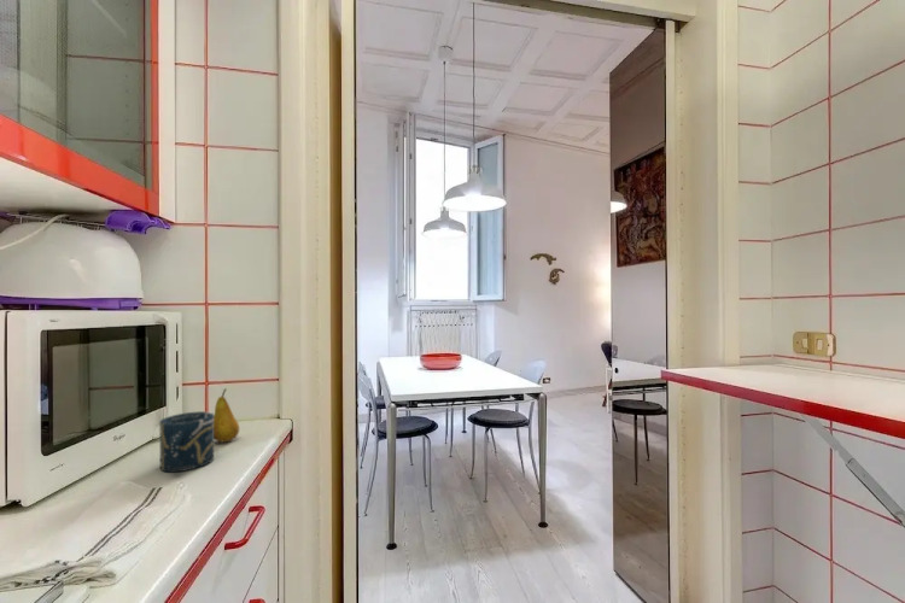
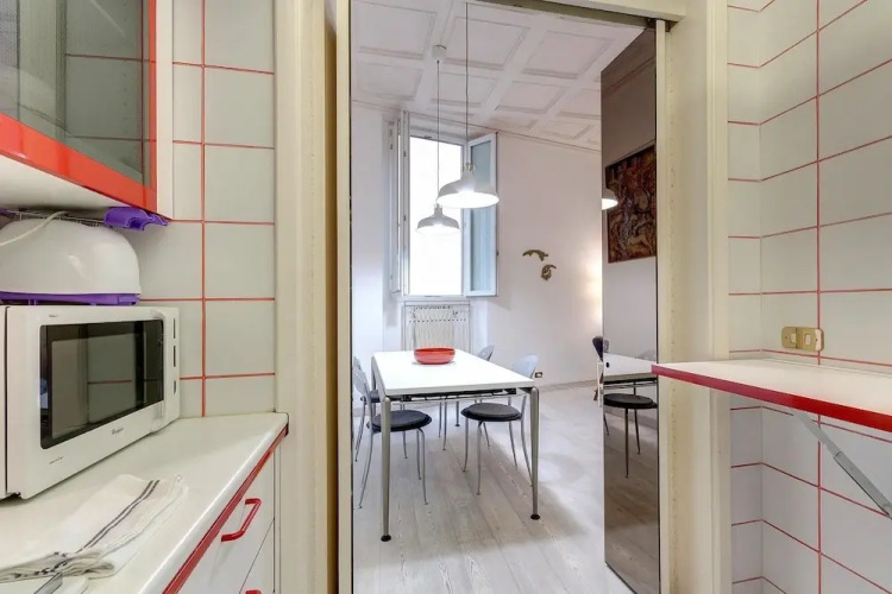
- fruit (224, 414)
- cup (185, 443)
